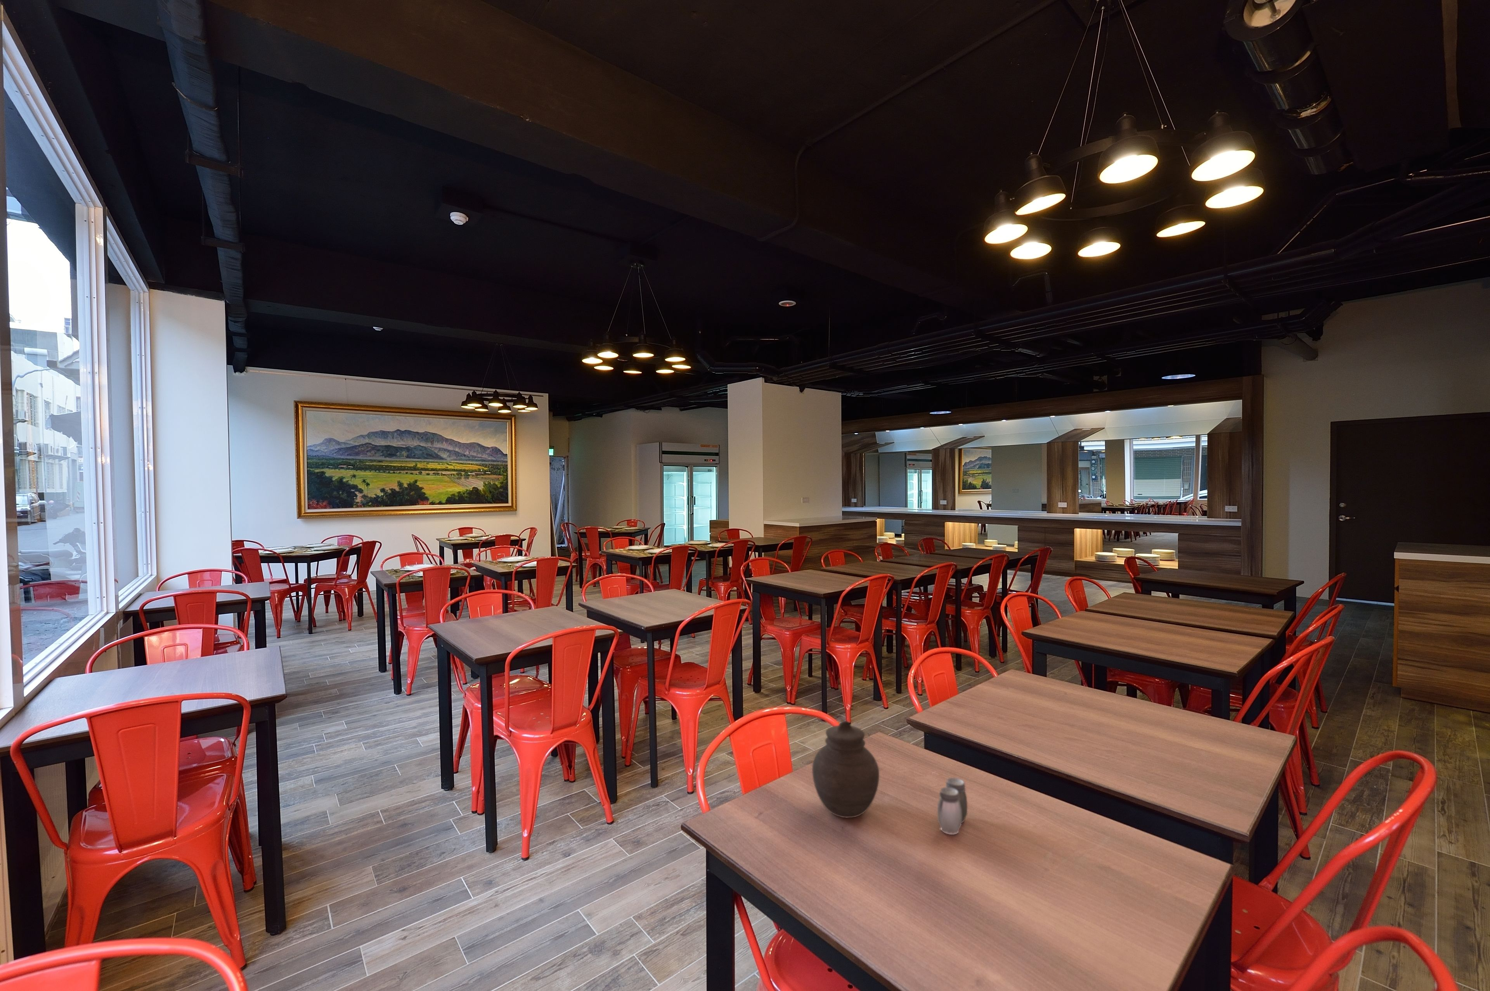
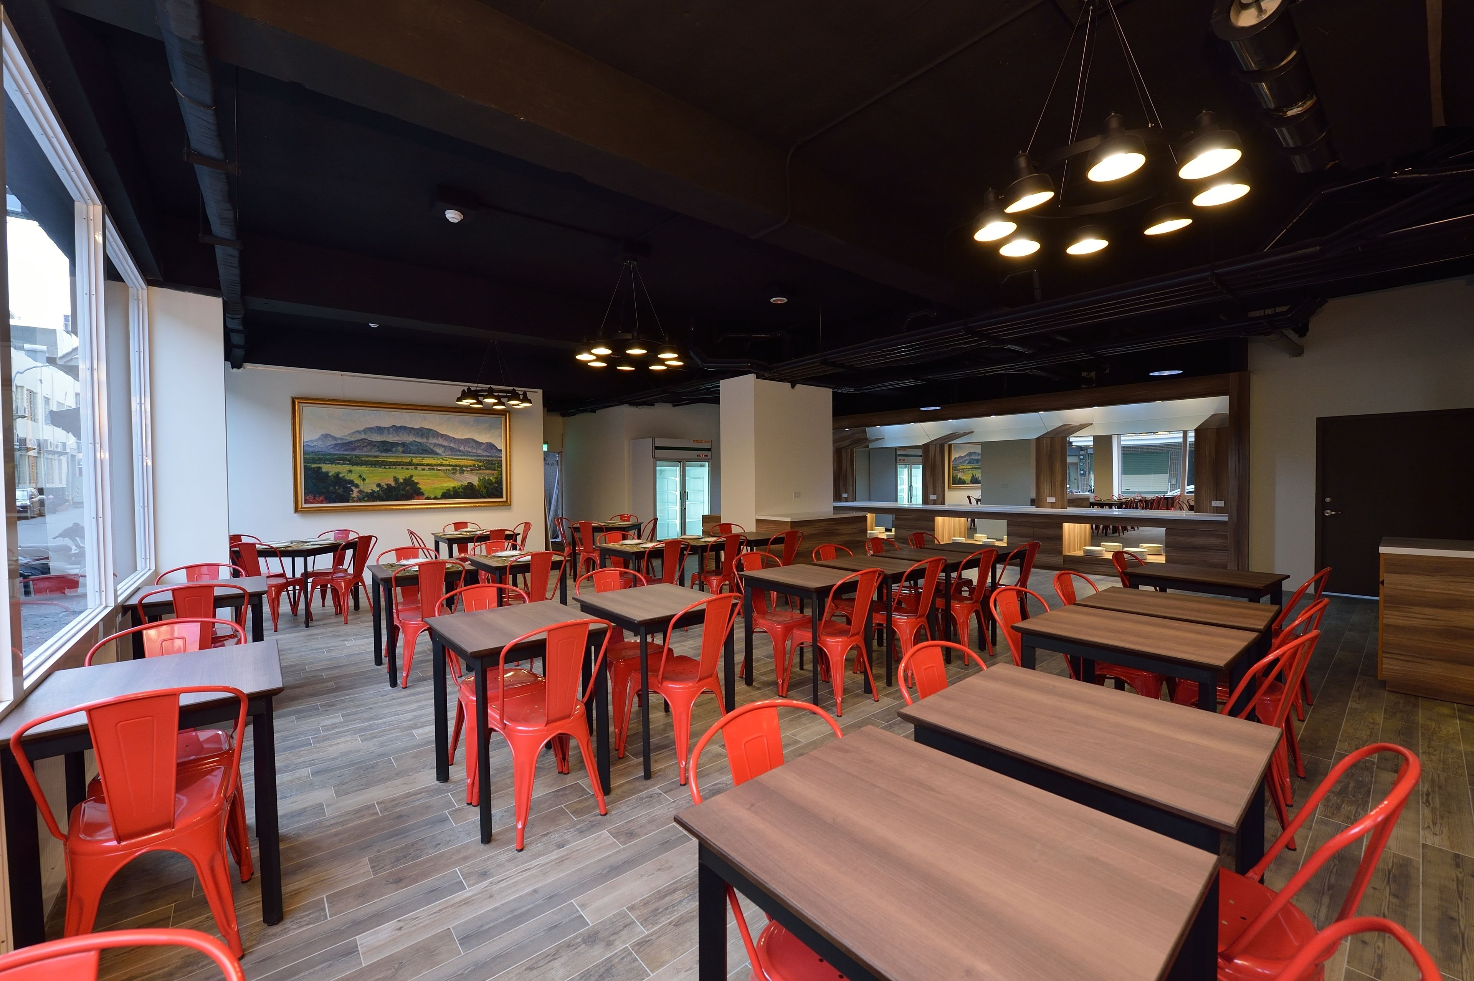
- salt and pepper shaker (952, 804)
- jar (845, 765)
